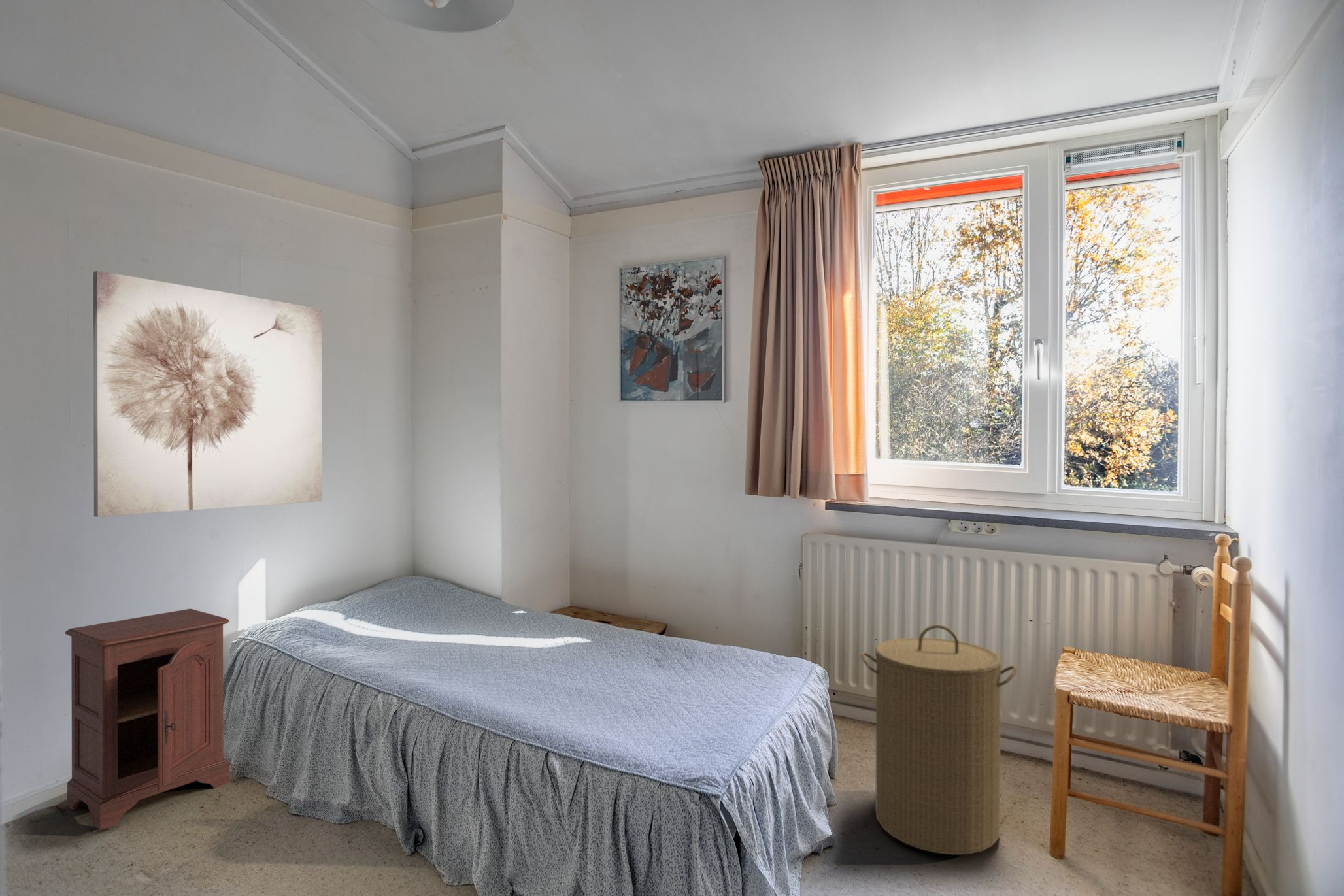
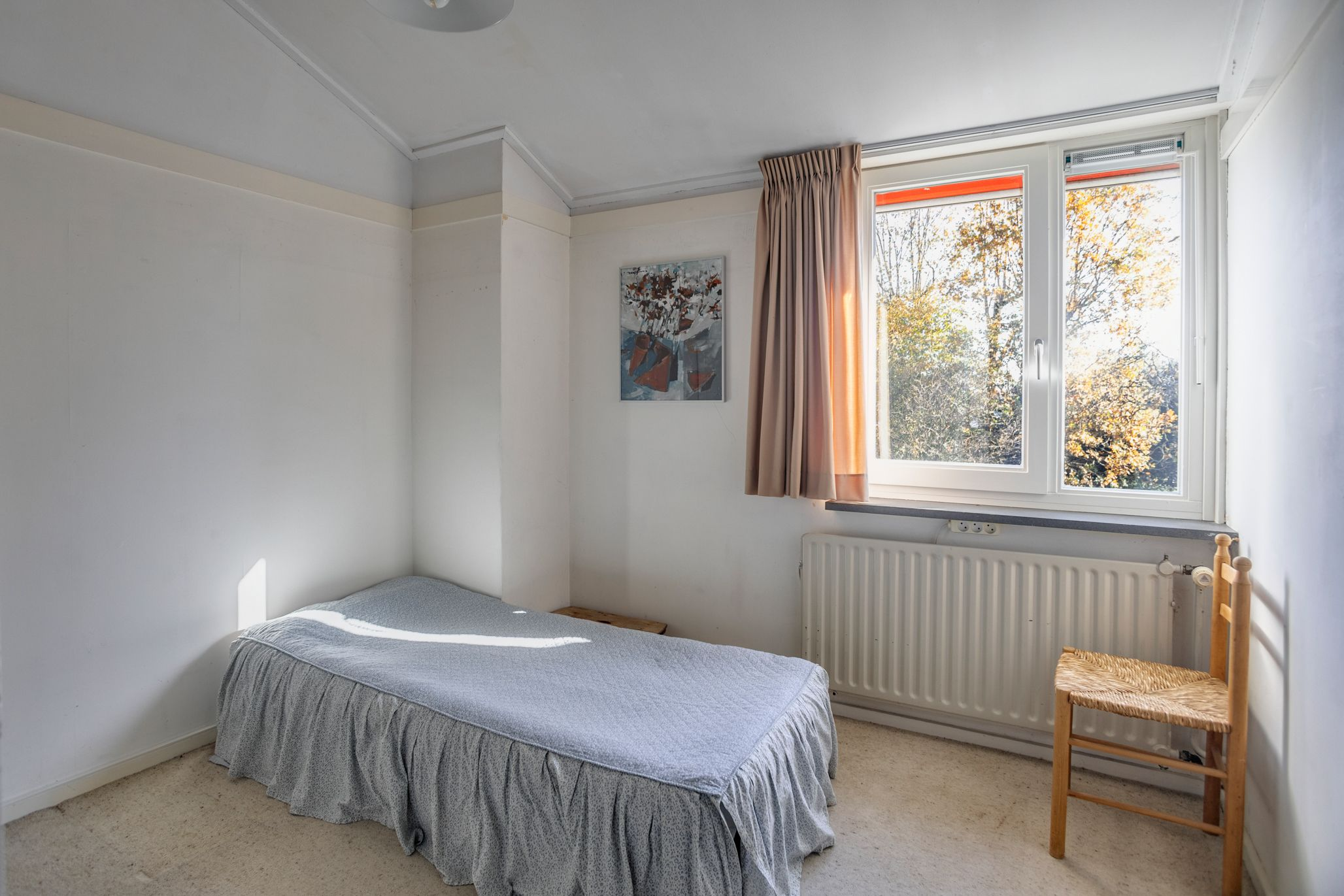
- wall art (221, 400)
- laundry hamper (936, 724)
- nightstand (162, 714)
